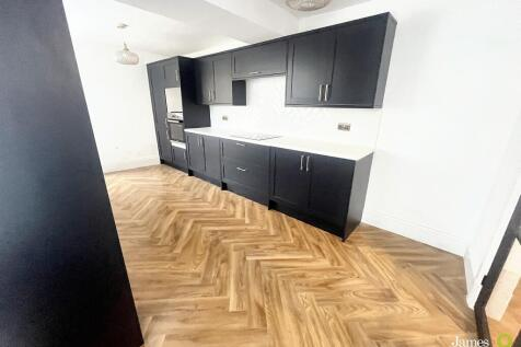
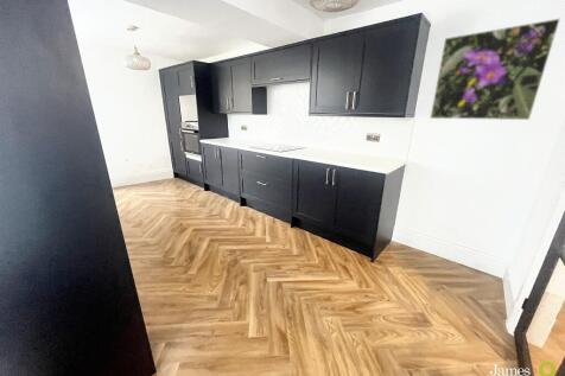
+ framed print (484, 76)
